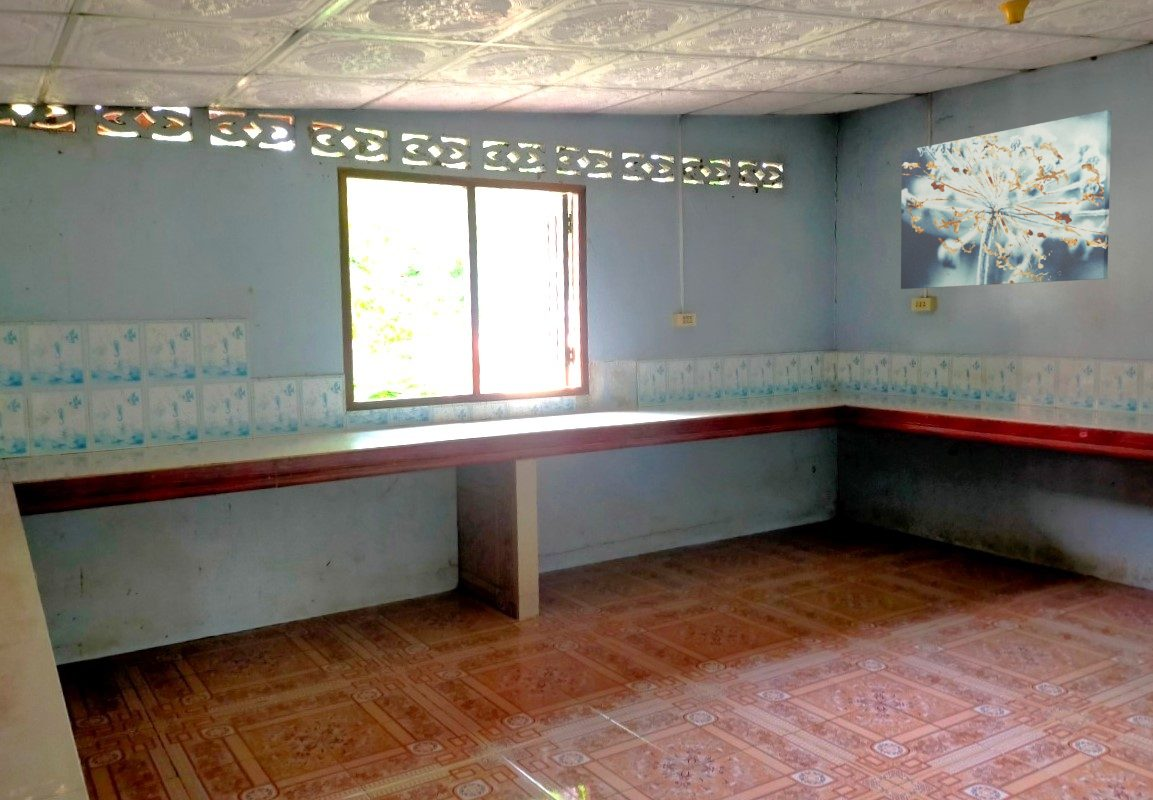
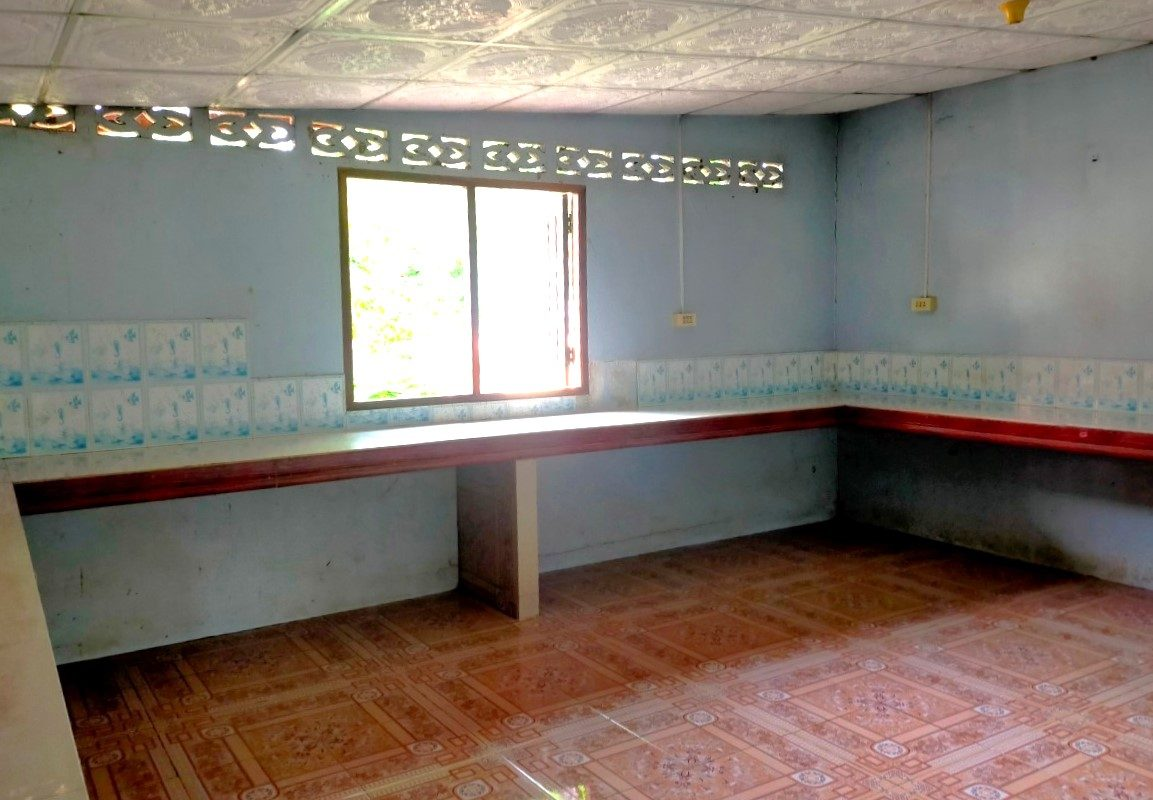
- wall art (995, 209)
